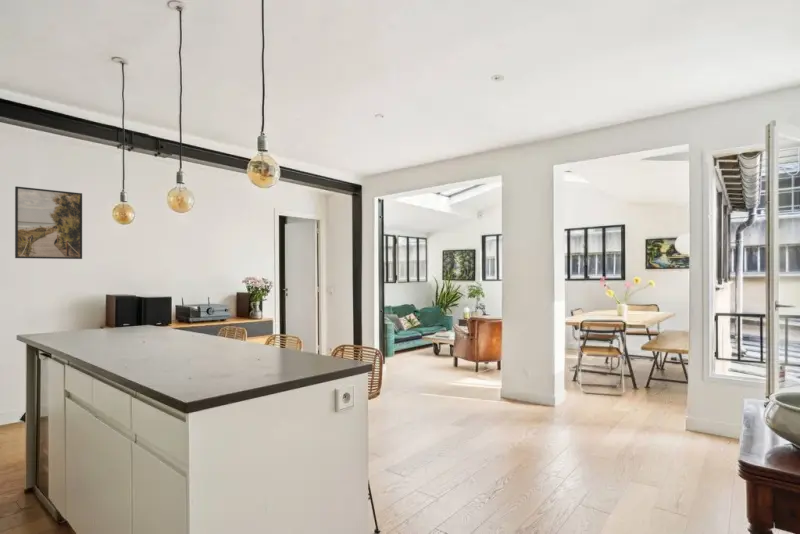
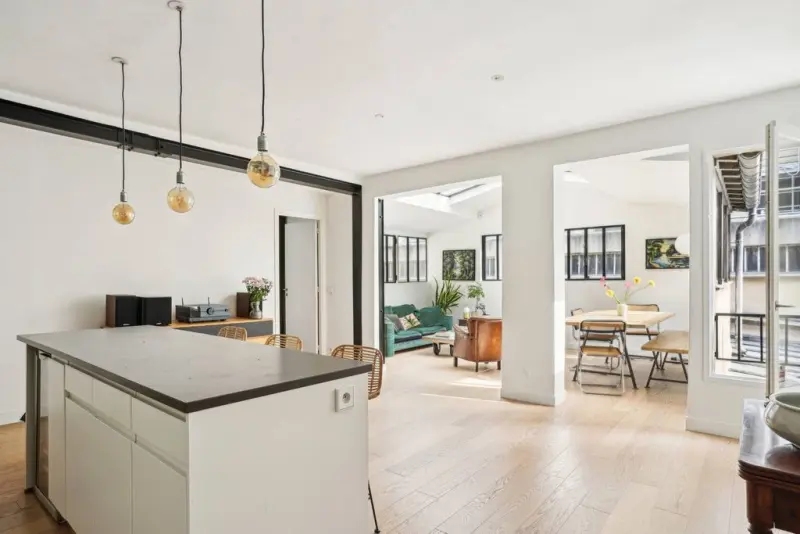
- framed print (50, 224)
